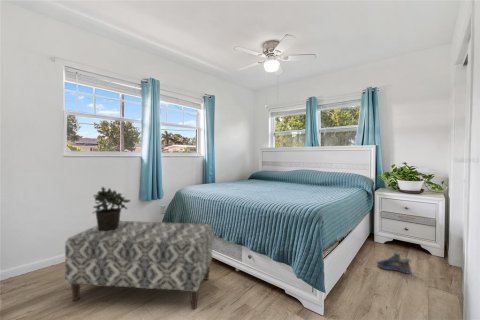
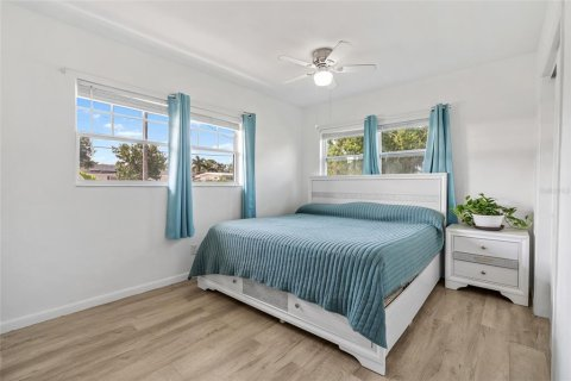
- bench (146, 259)
- potted plant (107, 207)
- shoe (393, 260)
